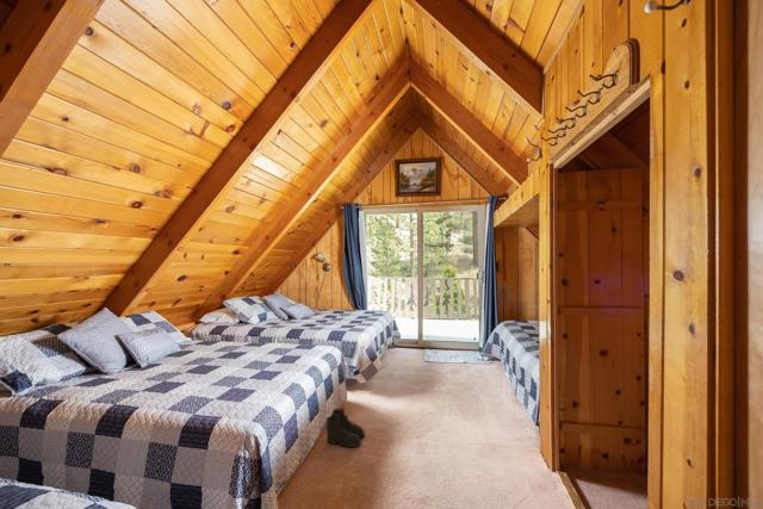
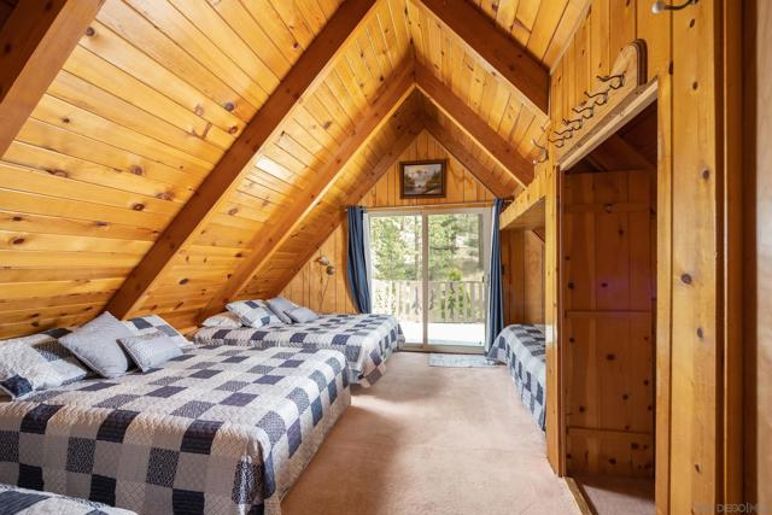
- boots (345, 424)
